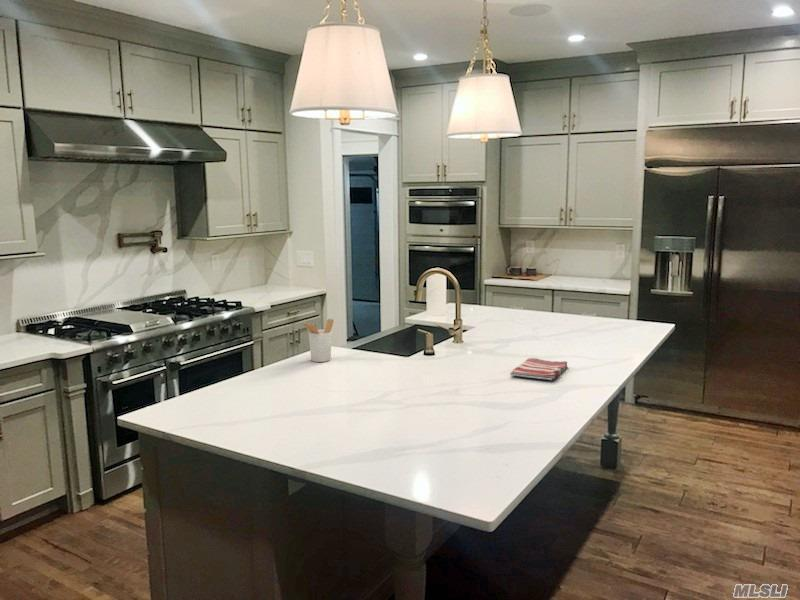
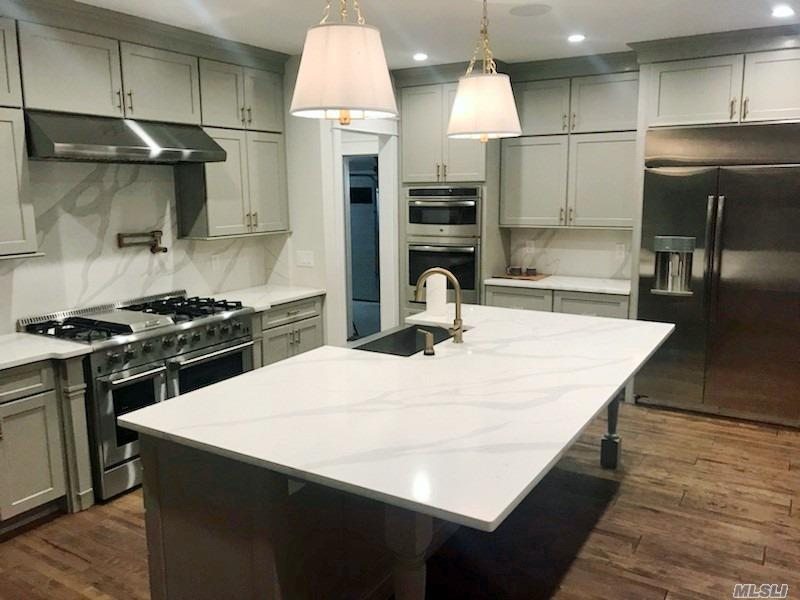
- dish towel (539, 368)
- utensil holder (316, 339)
